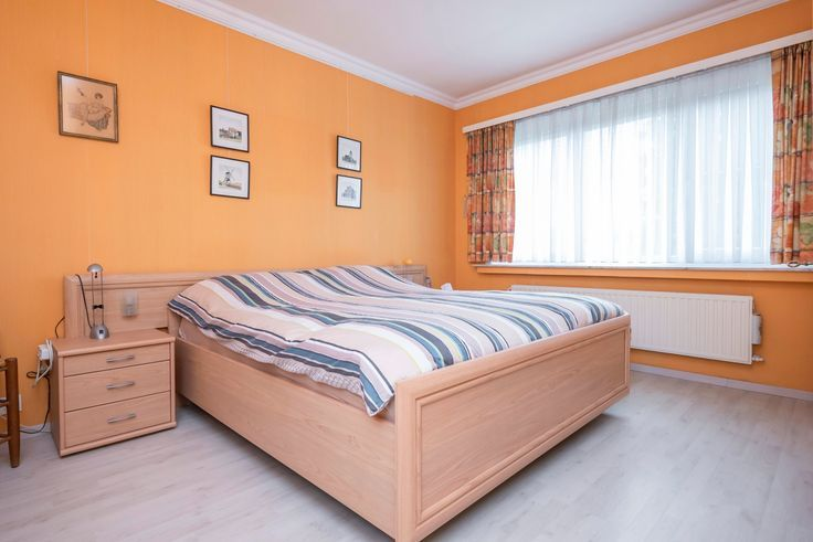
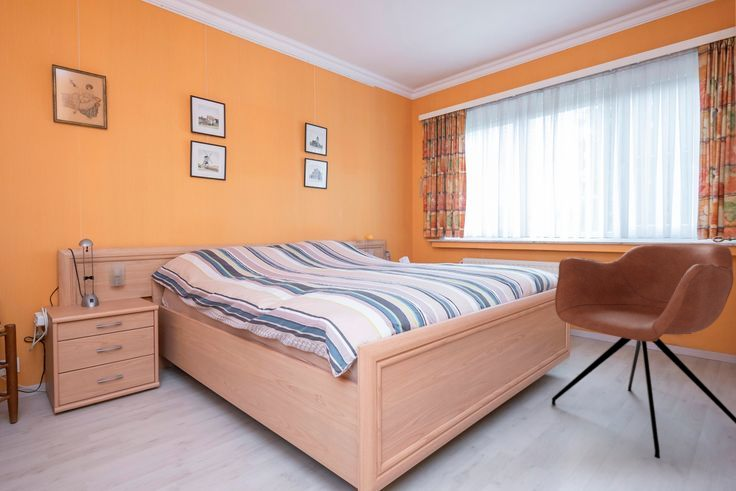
+ armchair (642, 331)
